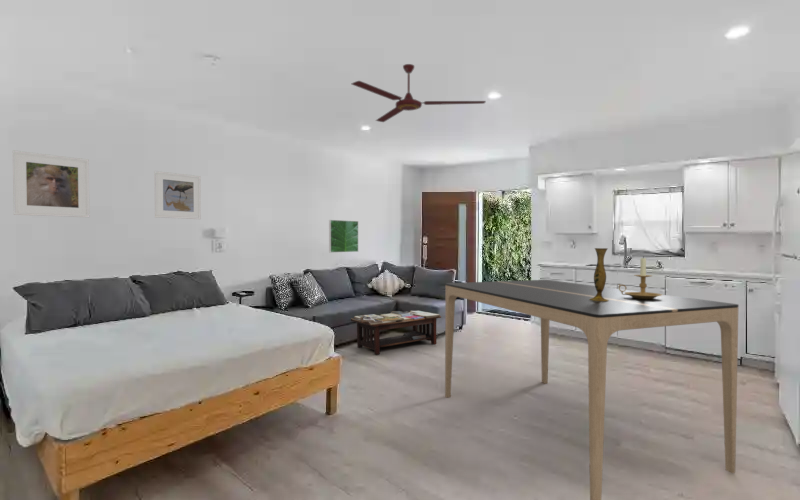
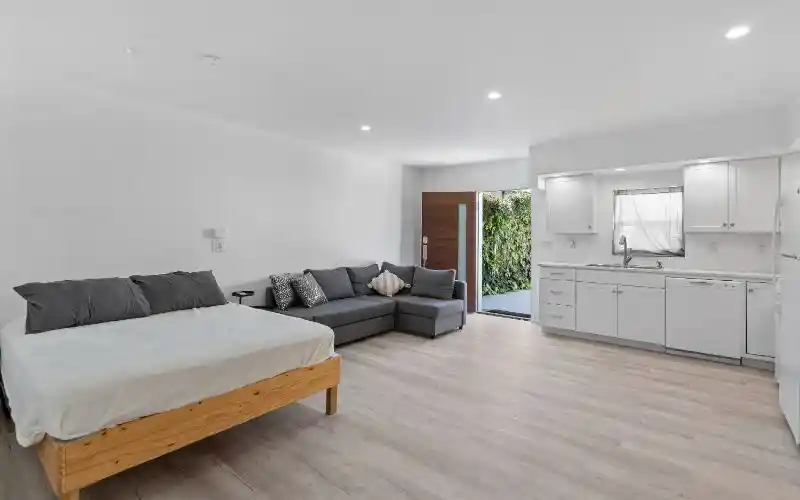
- ceiling fan (409, 88)
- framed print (344, 236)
- candle holder (643, 276)
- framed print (178, 196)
- vase (599, 274)
- dining table (548, 354)
- coffee table (395, 327)
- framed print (53, 185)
